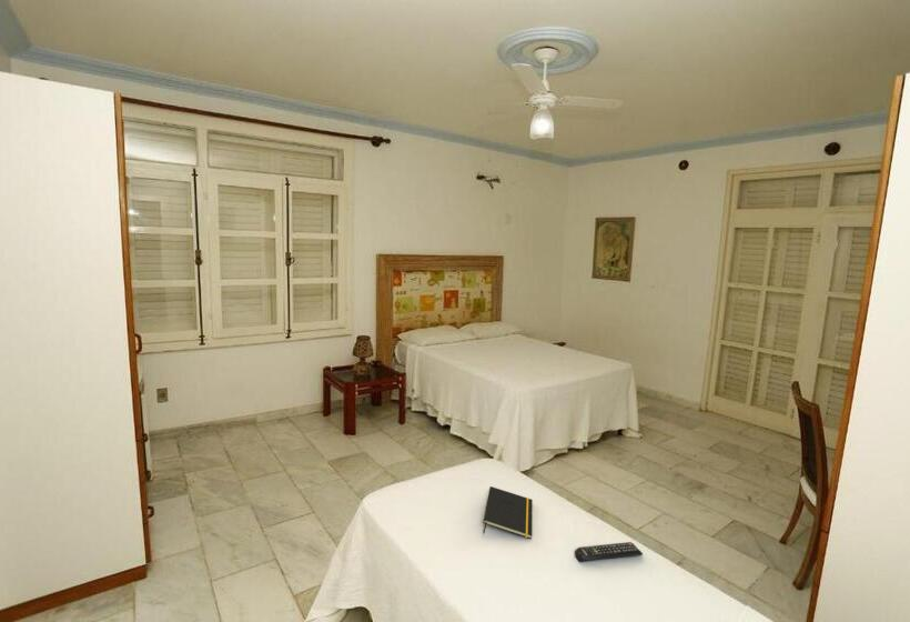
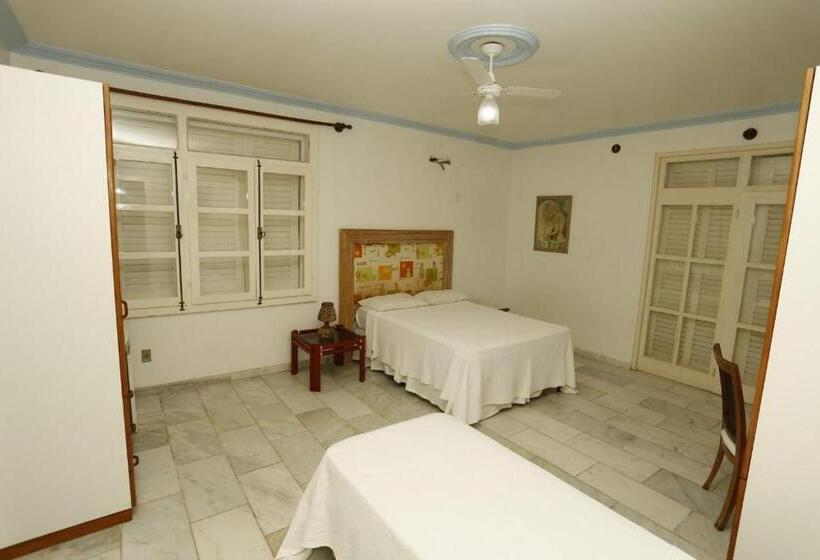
- remote control (608, 552)
- notepad (508, 510)
